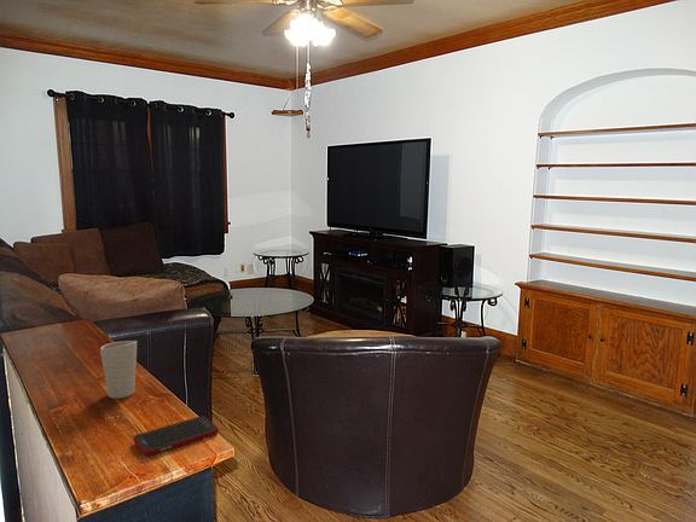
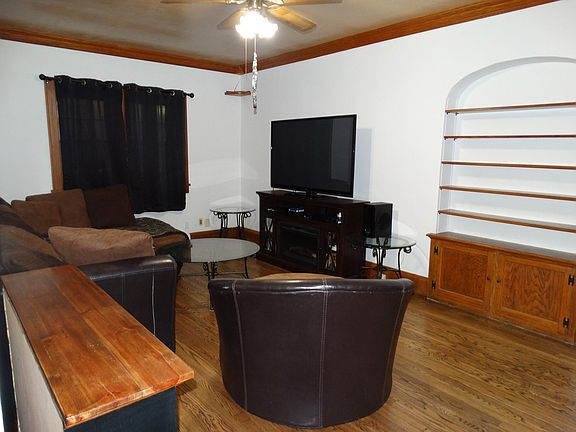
- cup (120, 367)
- cell phone (176, 434)
